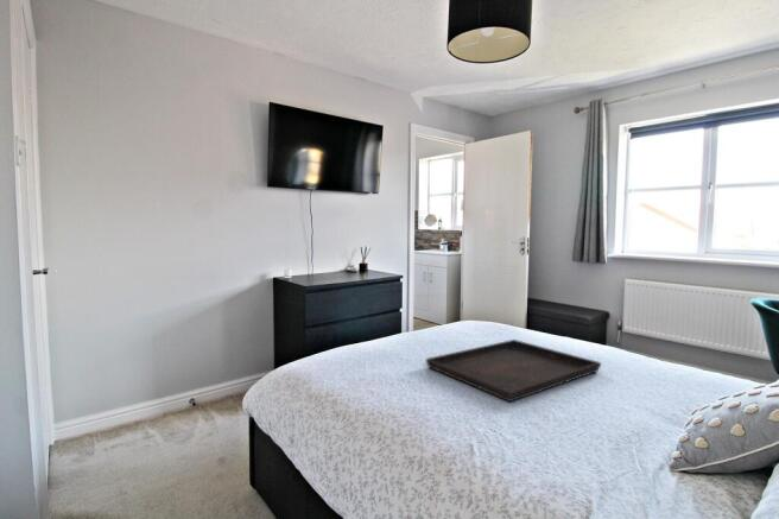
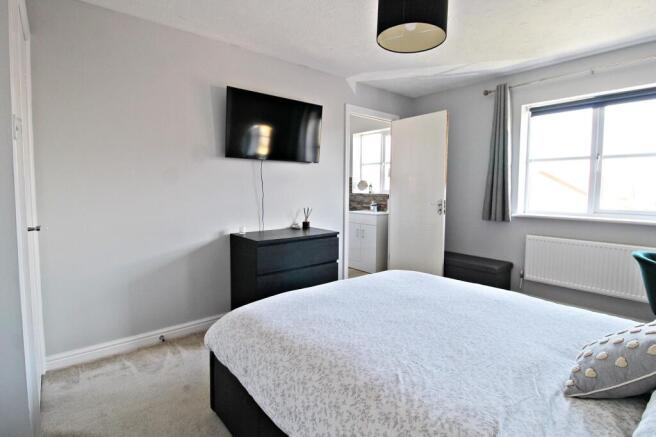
- serving tray (512, 365)
